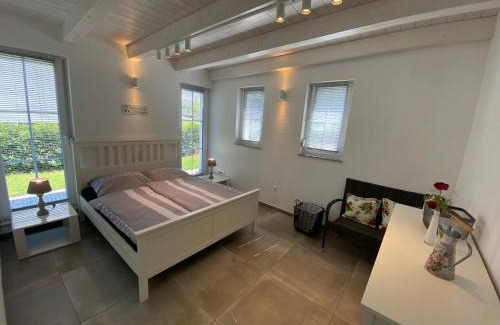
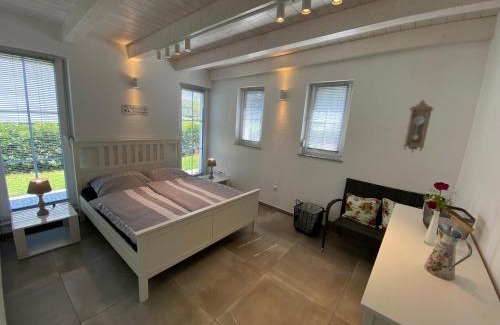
+ pendulum clock (417, 127)
